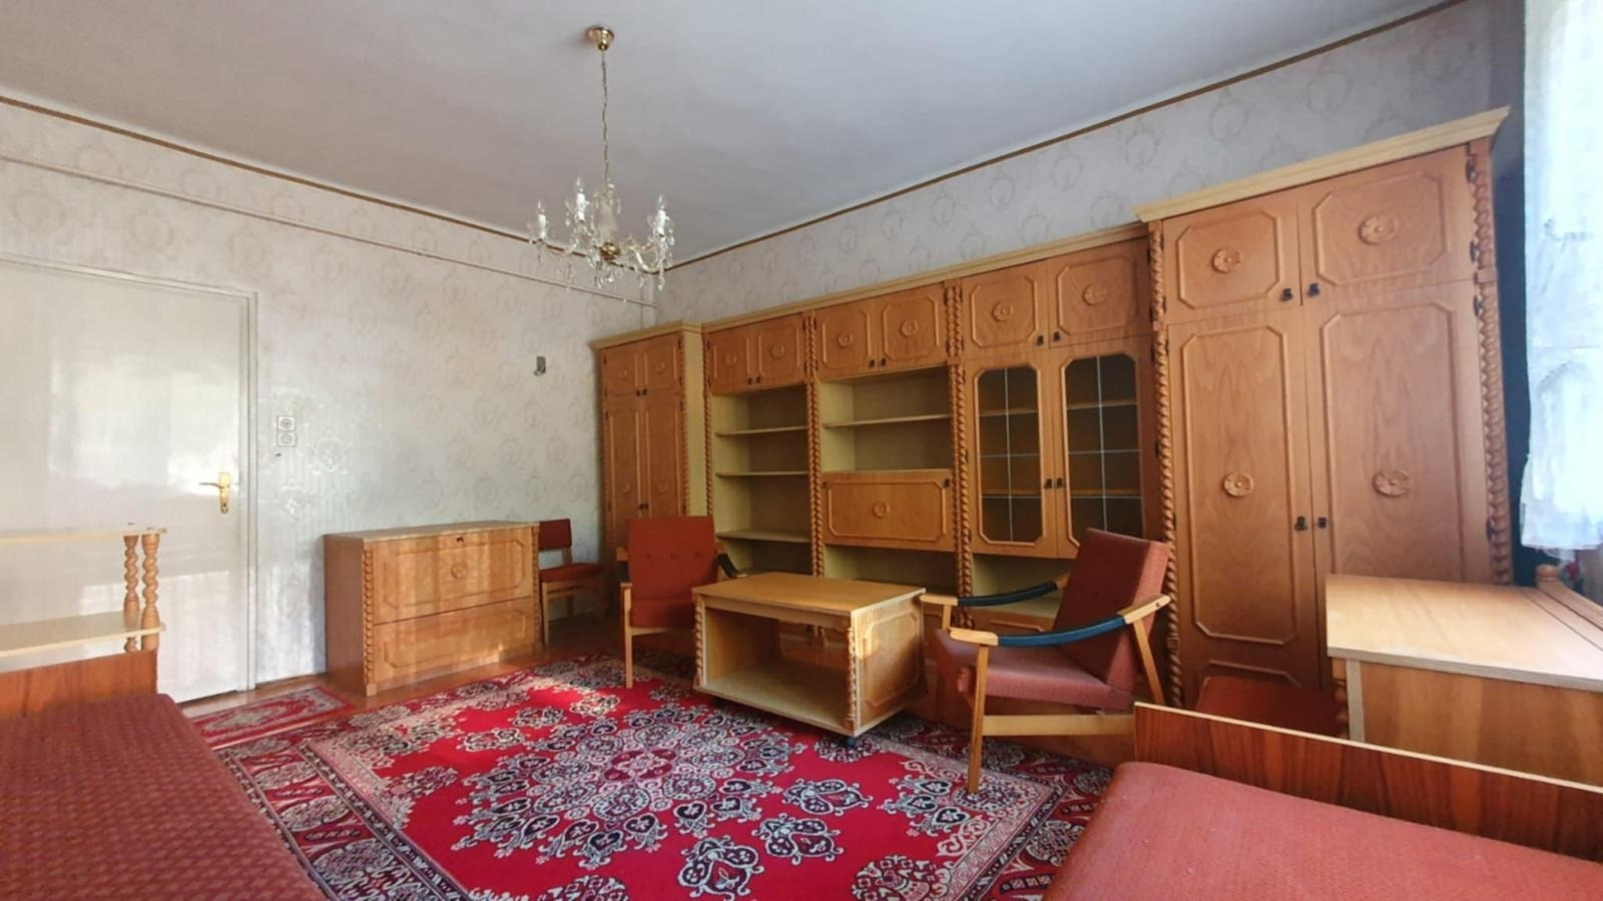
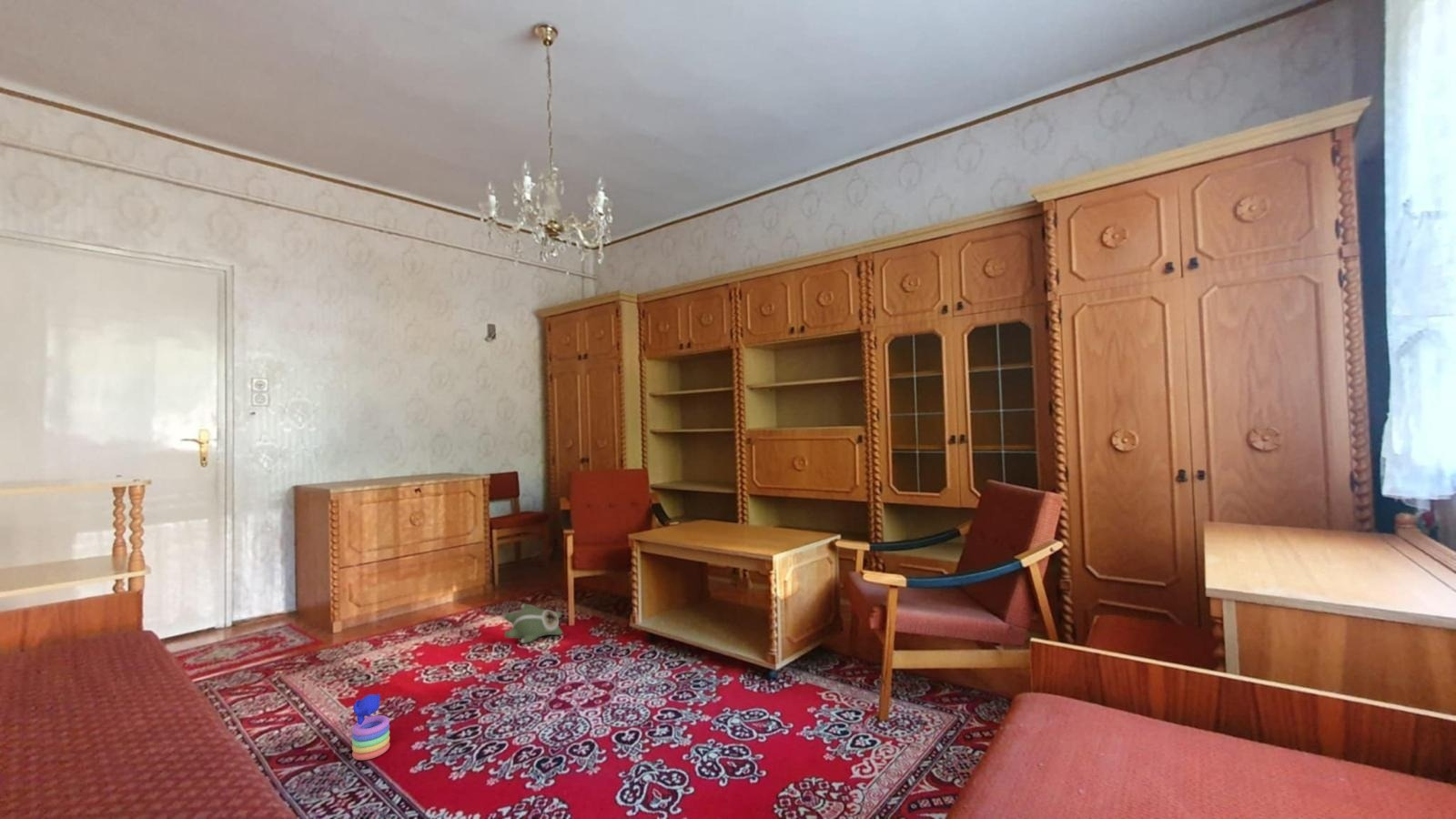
+ plush toy (534, 622)
+ stacking toy (371, 723)
